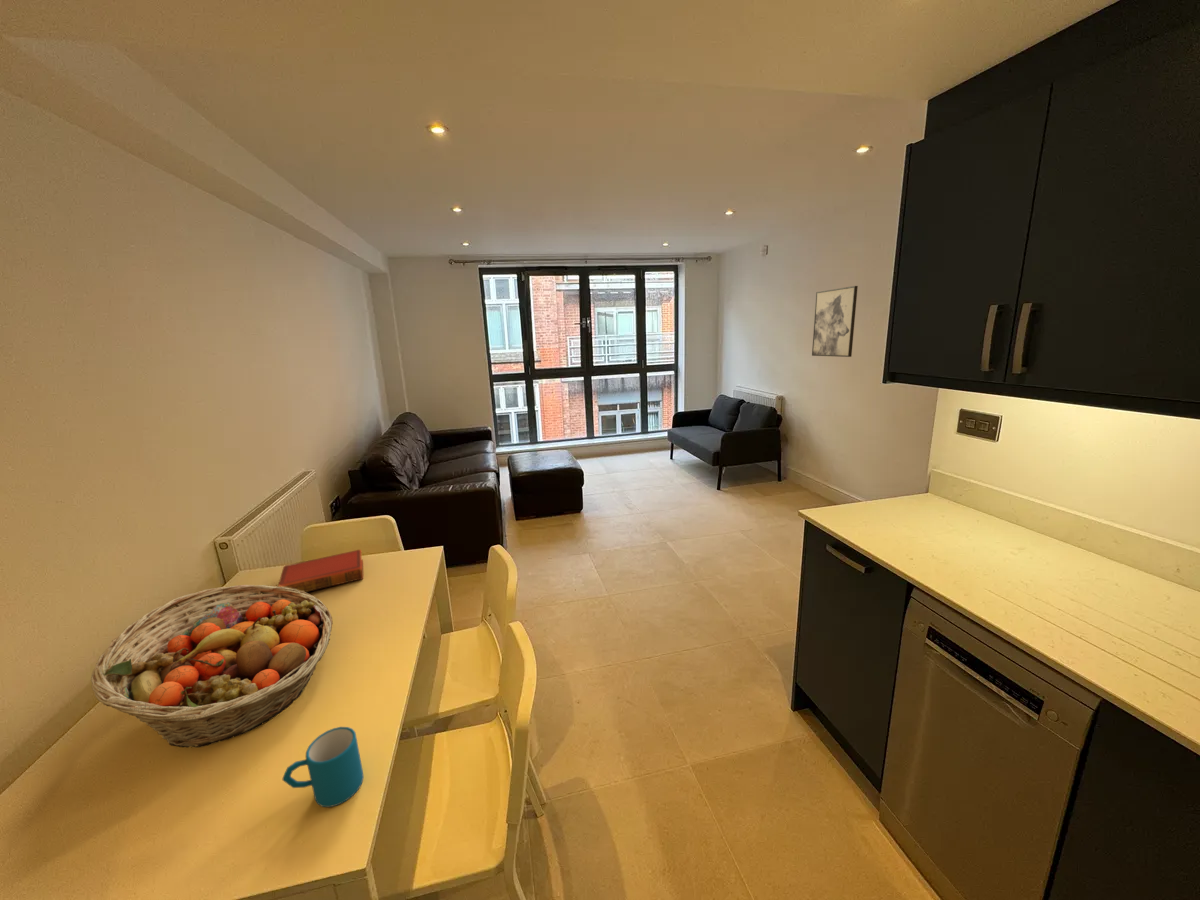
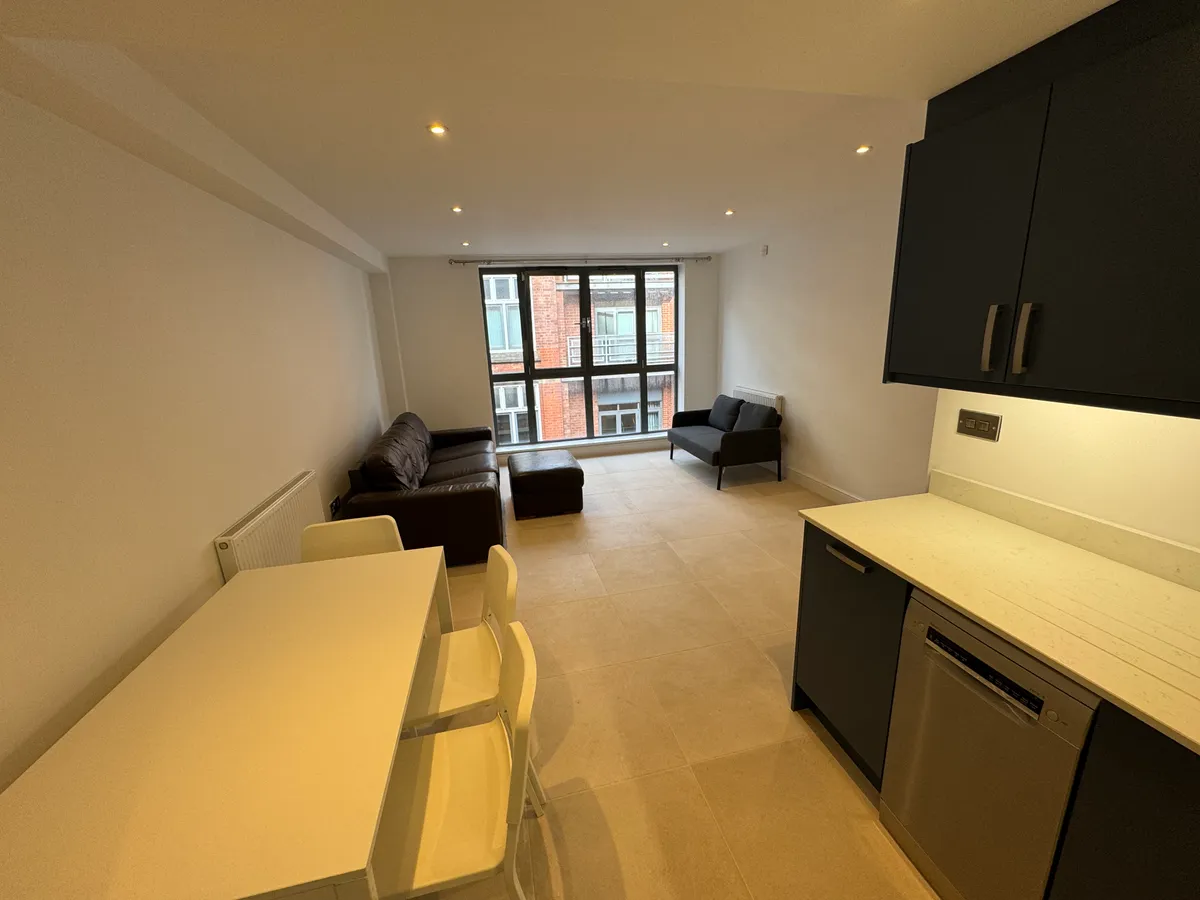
- wall art (833, 323)
- book (323, 572)
- mug (323, 770)
- fruit basket (233, 652)
